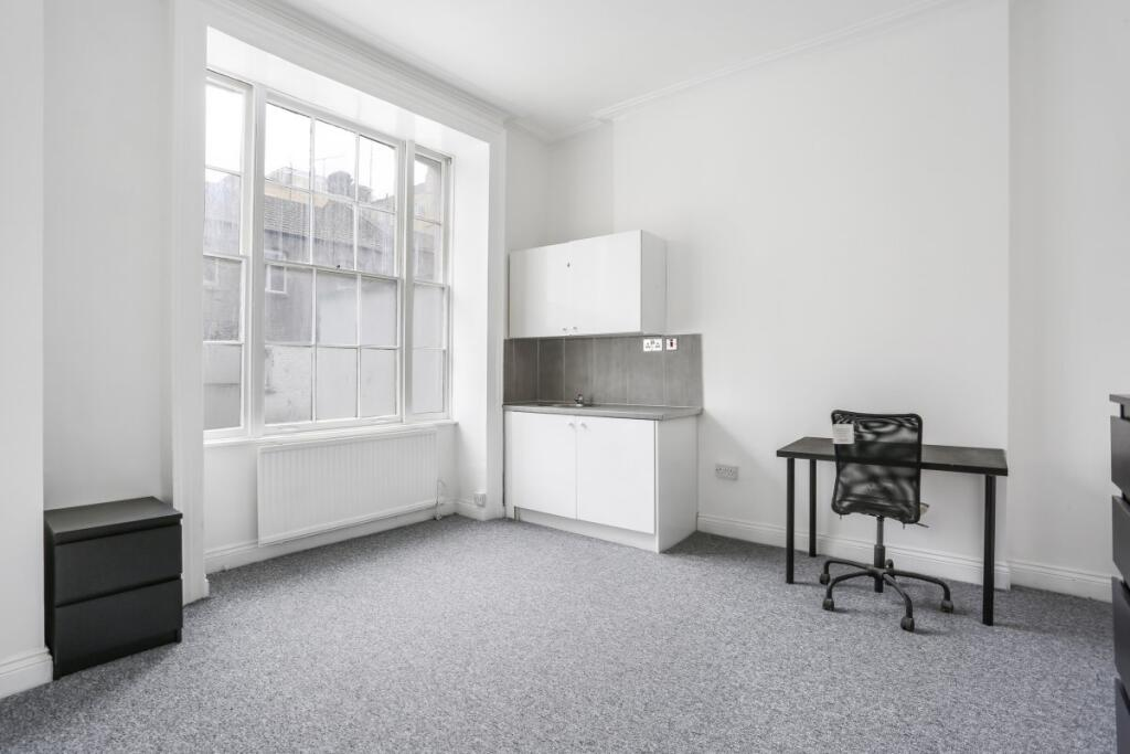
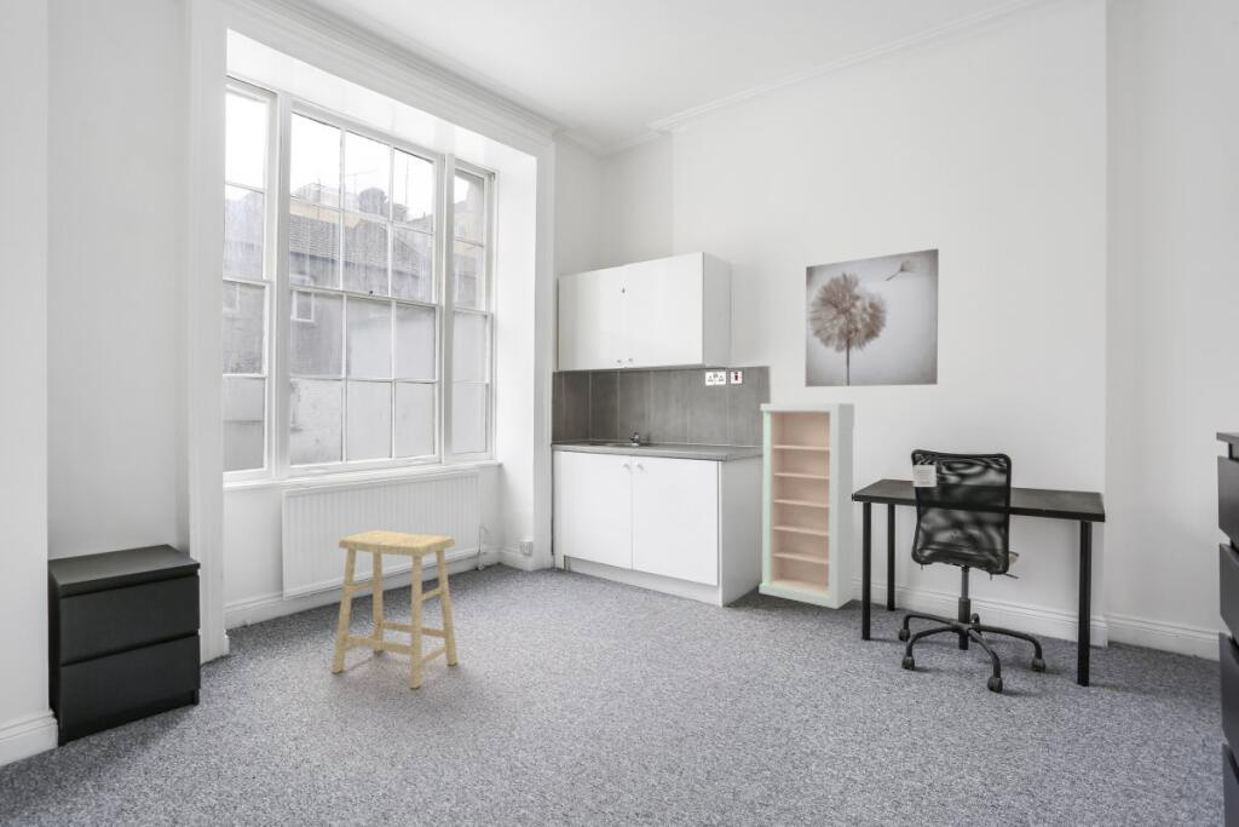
+ shelving unit (806, 499)
+ stool (381, 602)
+ wall art (868, 322)
